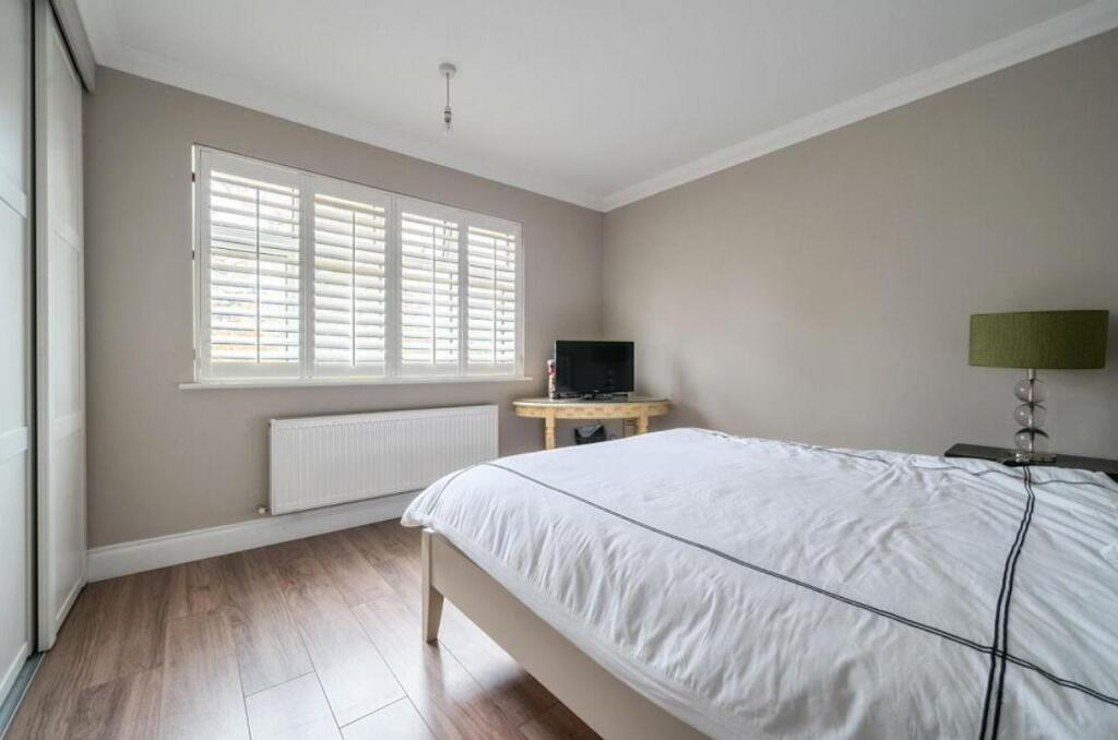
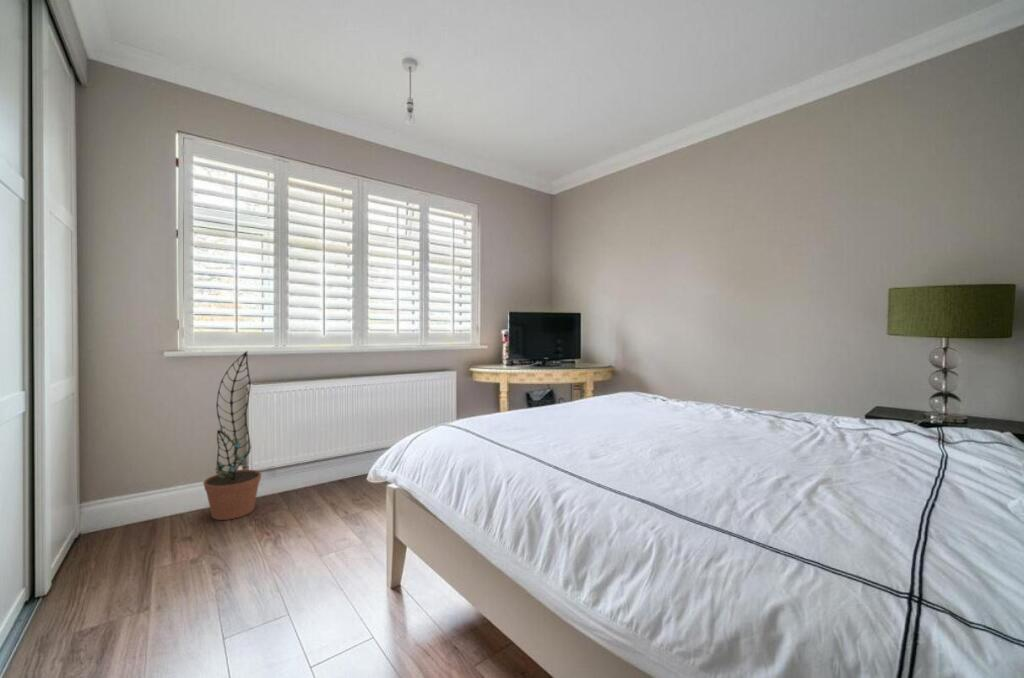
+ decorative plant (233, 431)
